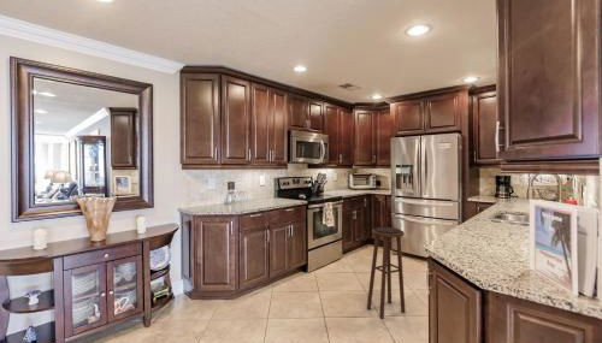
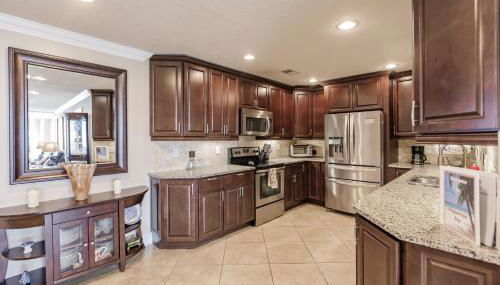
- stool (386, 270)
